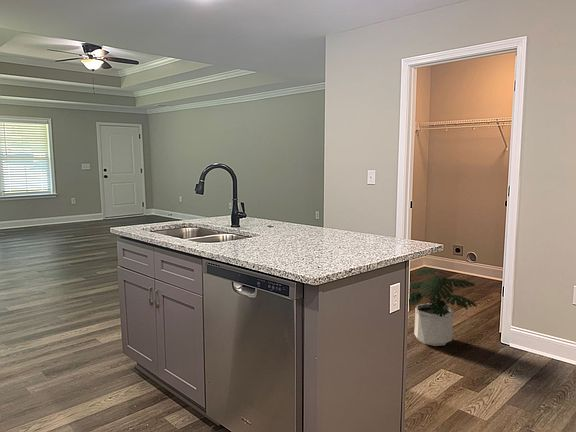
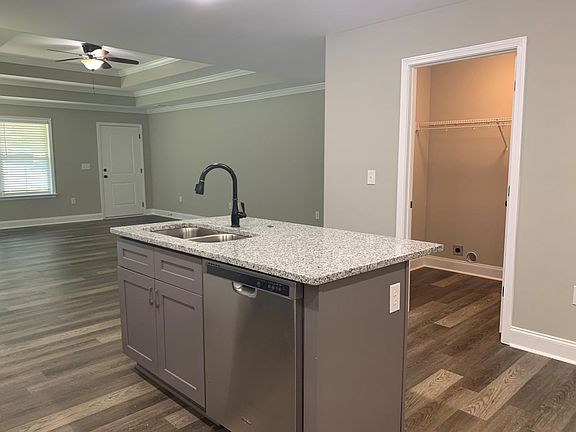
- potted plant (435, 307)
